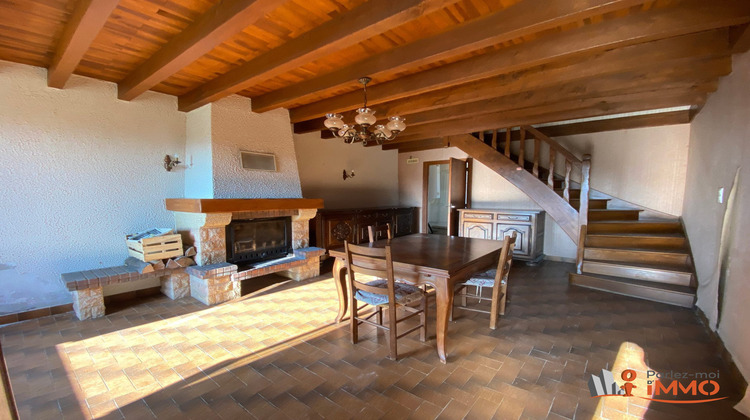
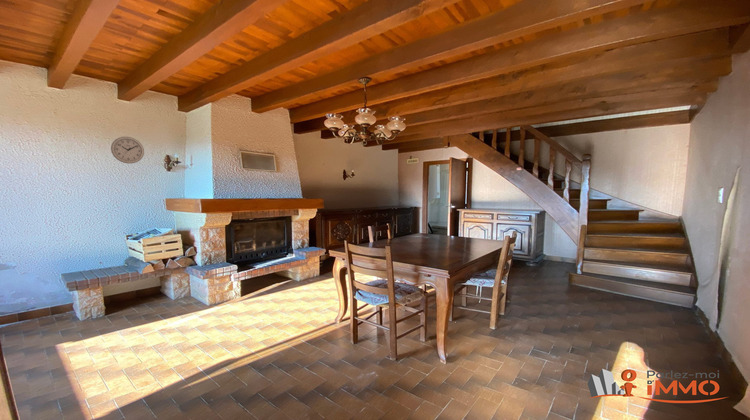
+ wall clock (128, 150)
